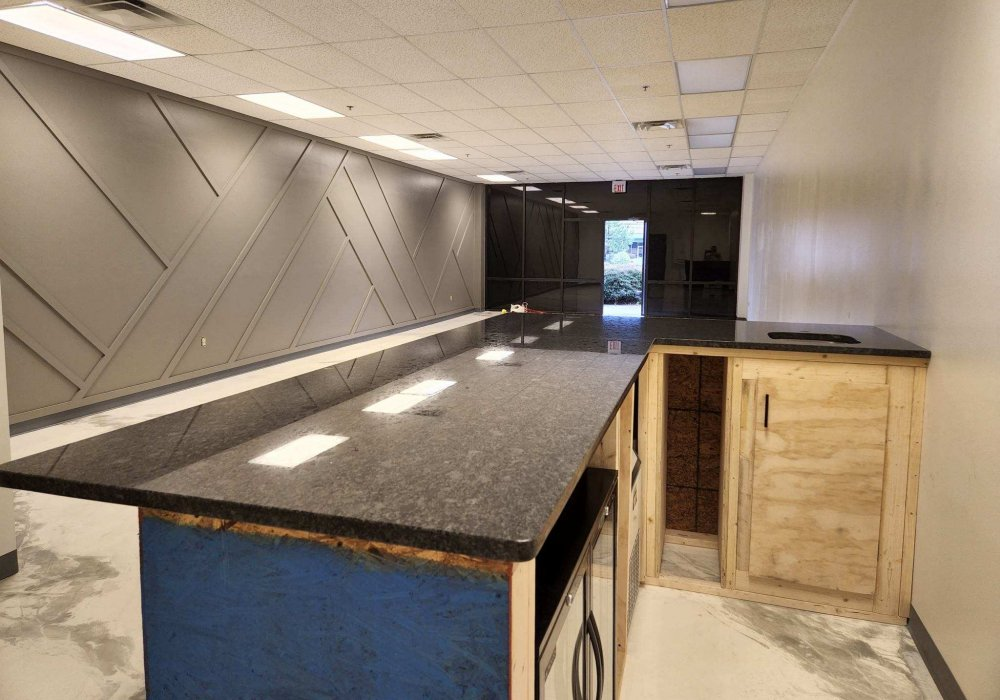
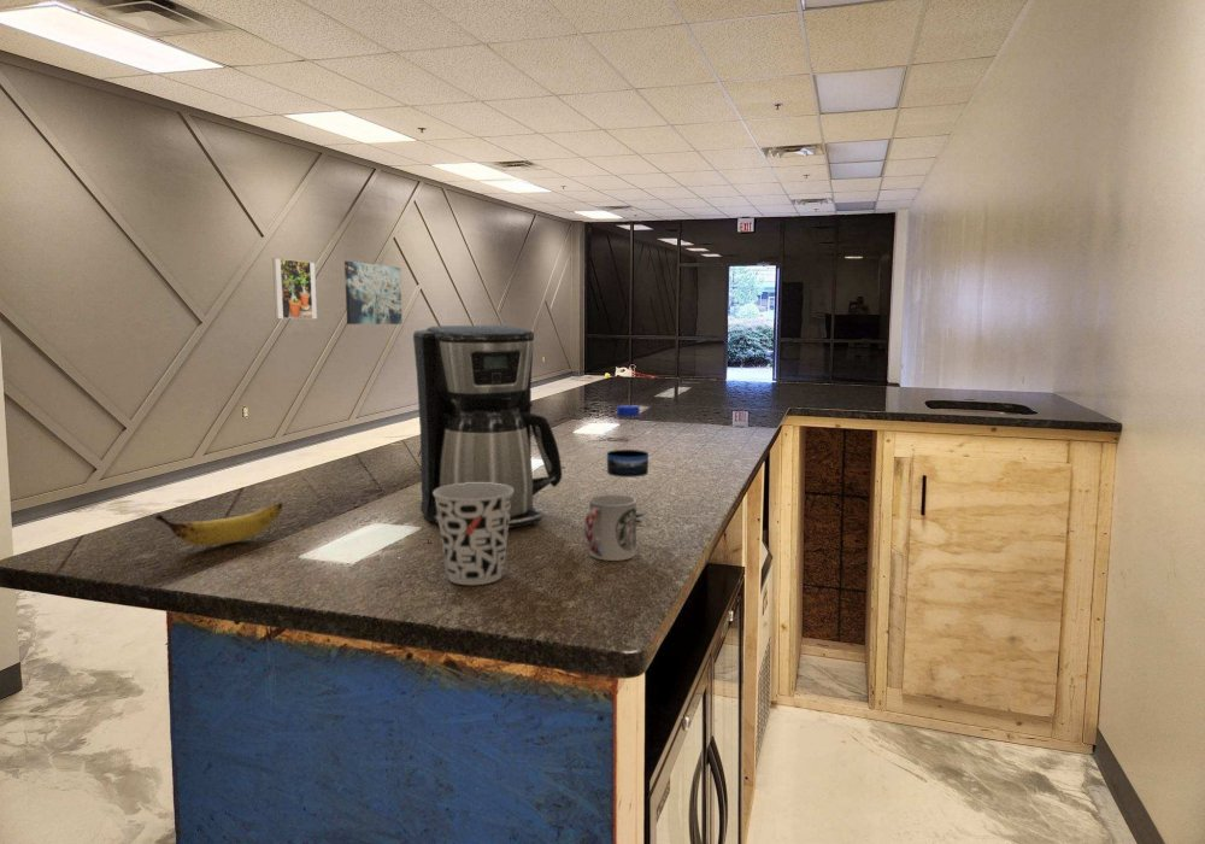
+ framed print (295, 289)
+ cup (606, 528)
+ wall art (375, 294)
+ cup (474, 533)
+ coffee maker (488, 418)
+ water bottle (627, 464)
+ banana (223, 523)
